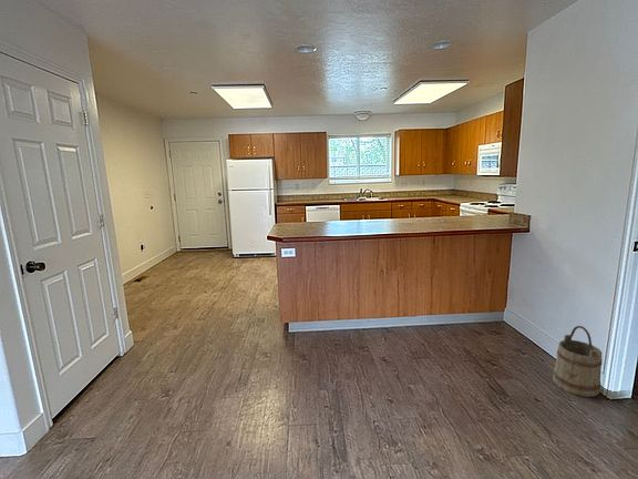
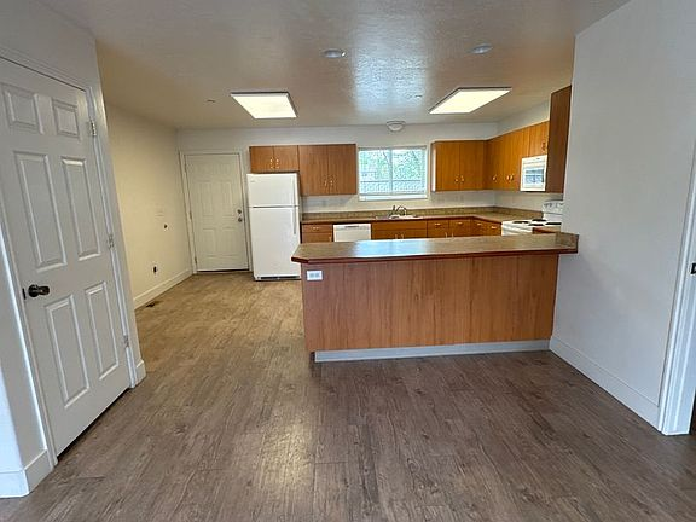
- bucket (578, 356)
